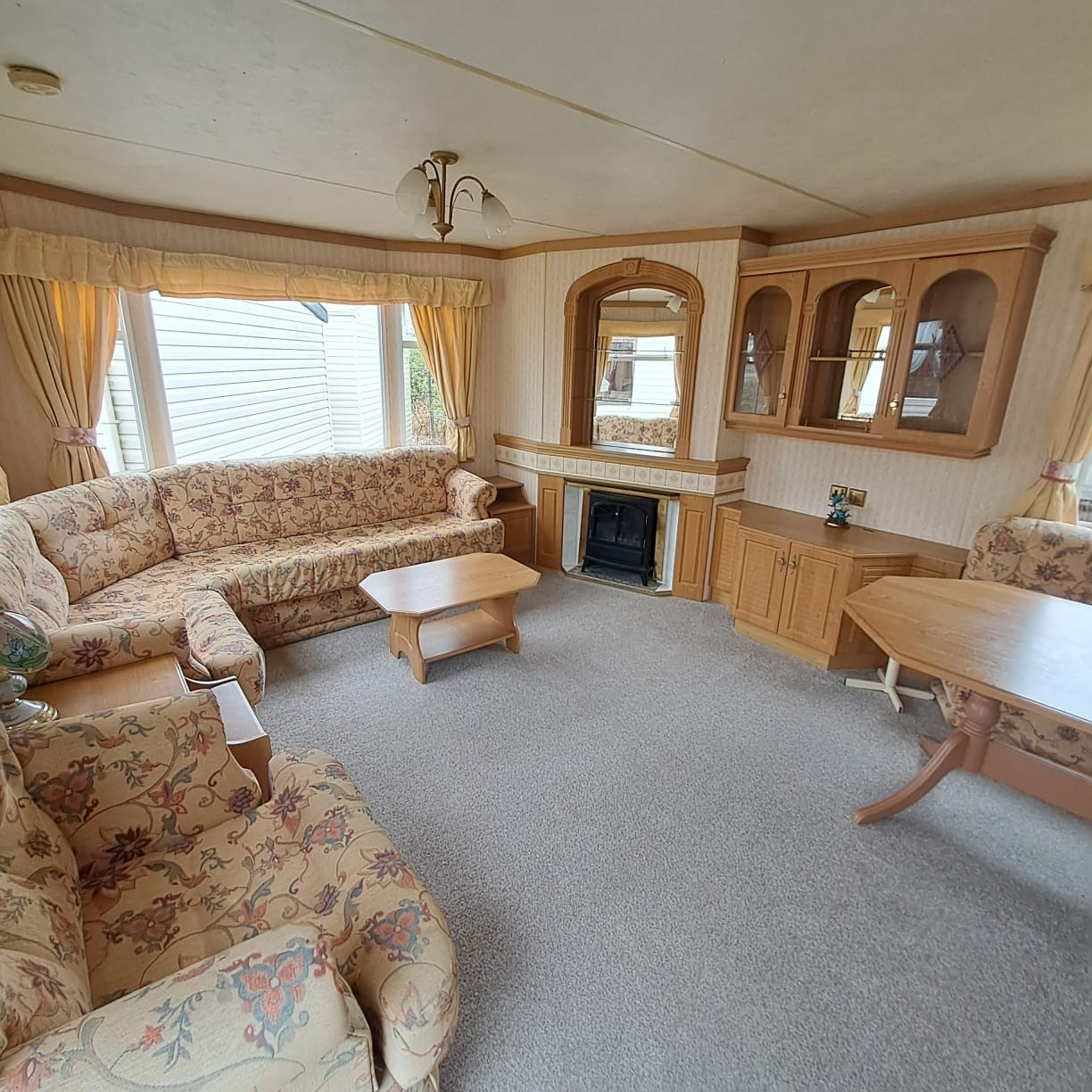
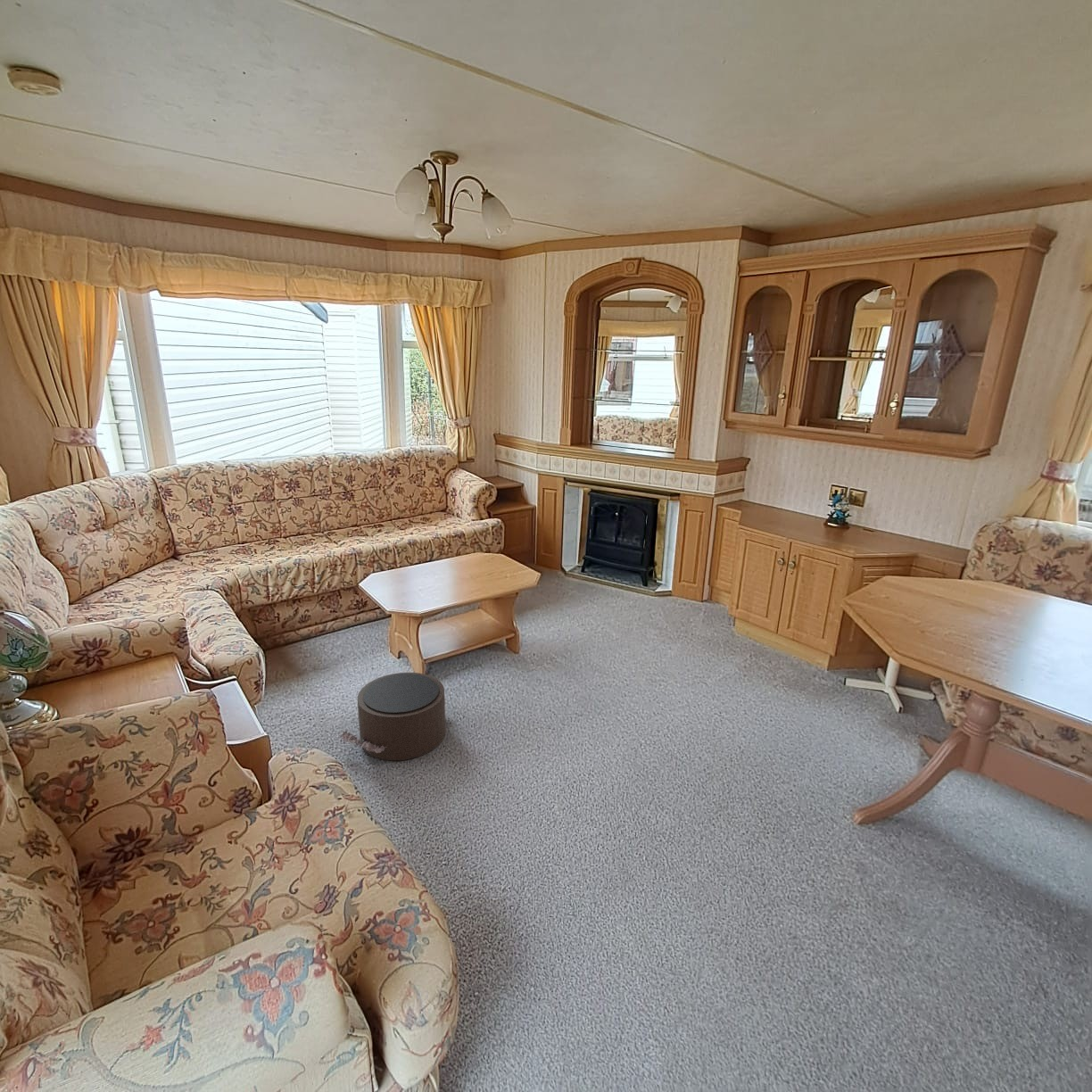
+ pouf (398, 710)
